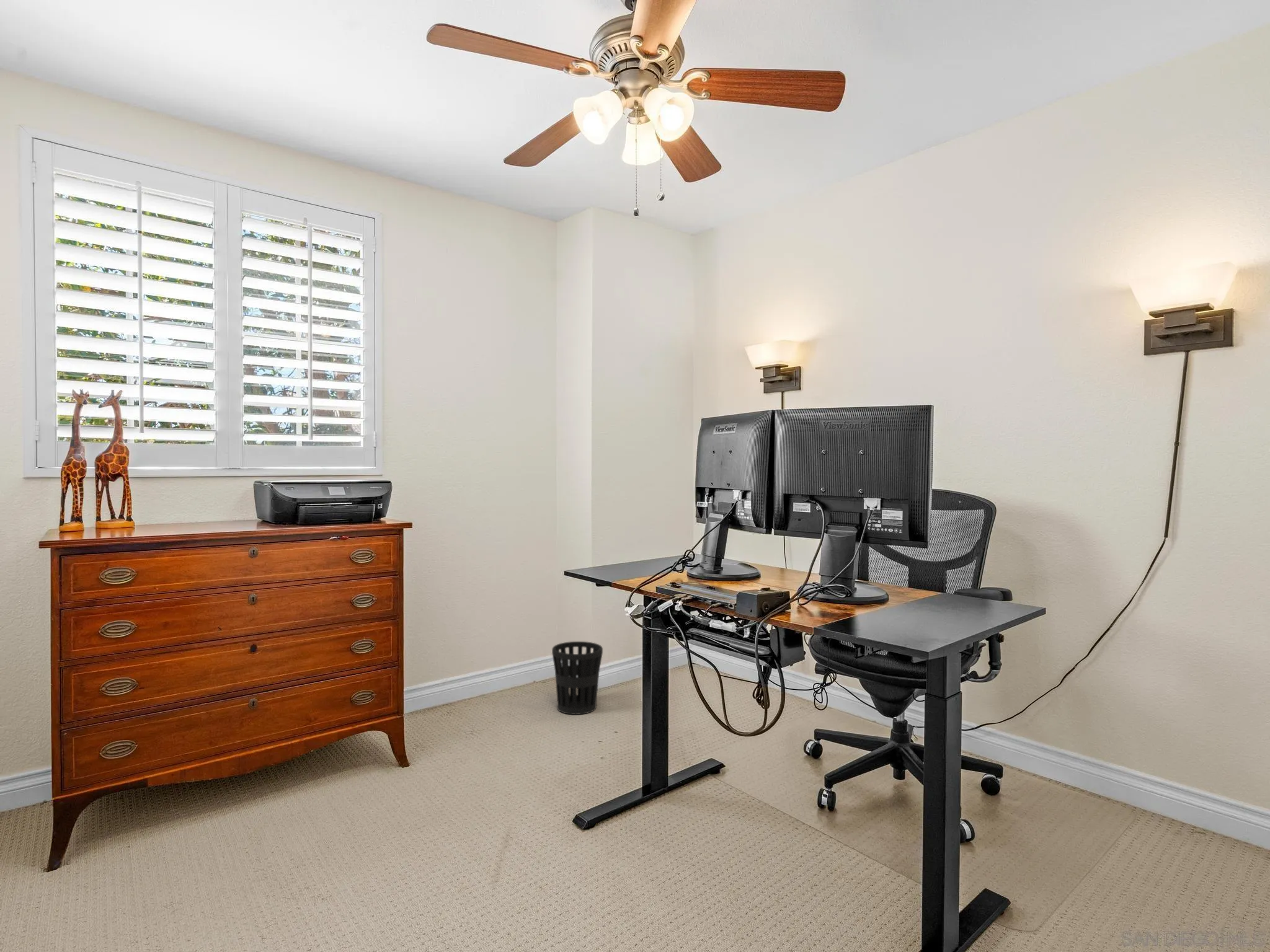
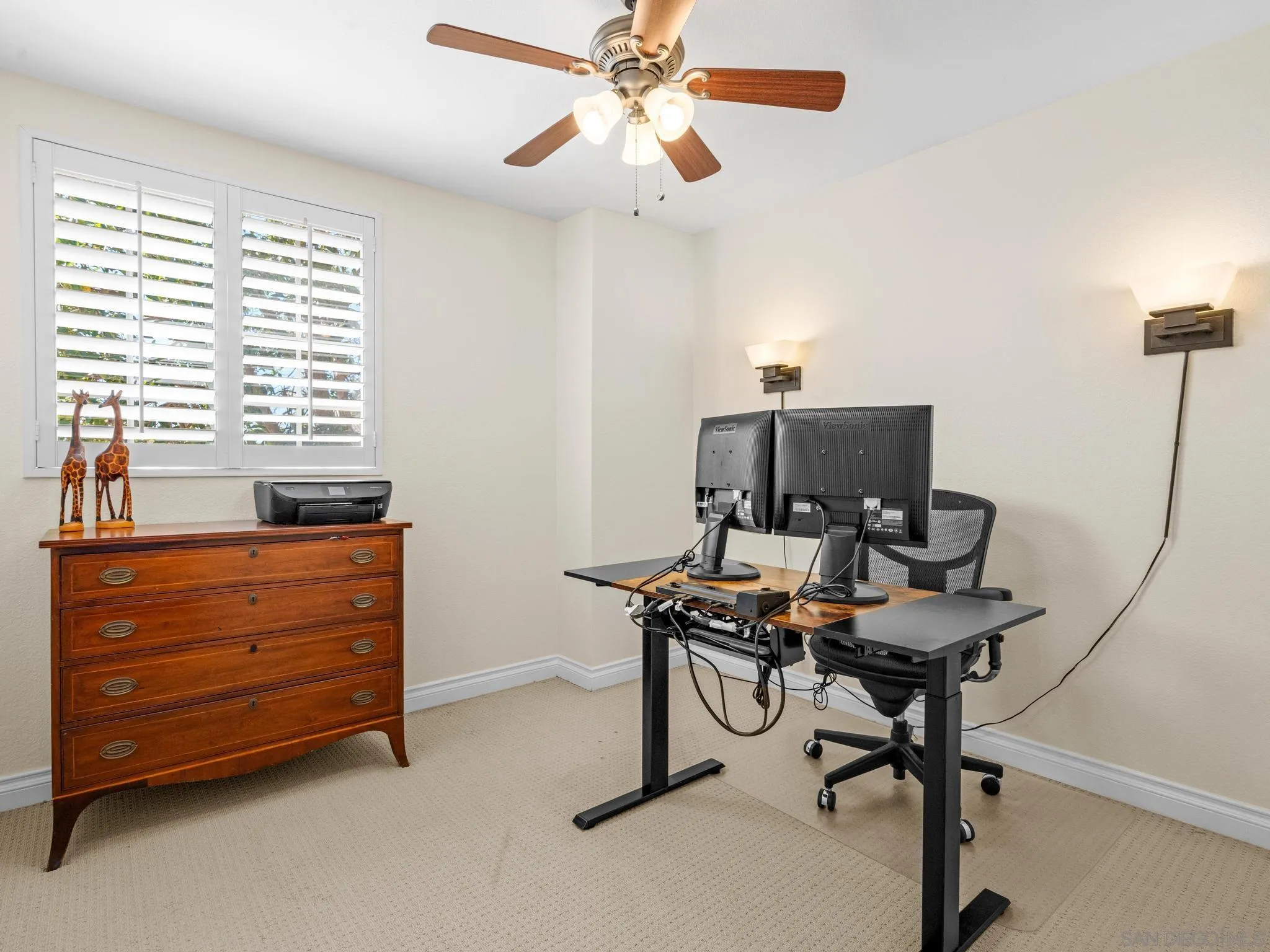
- wastebasket (577, 677)
